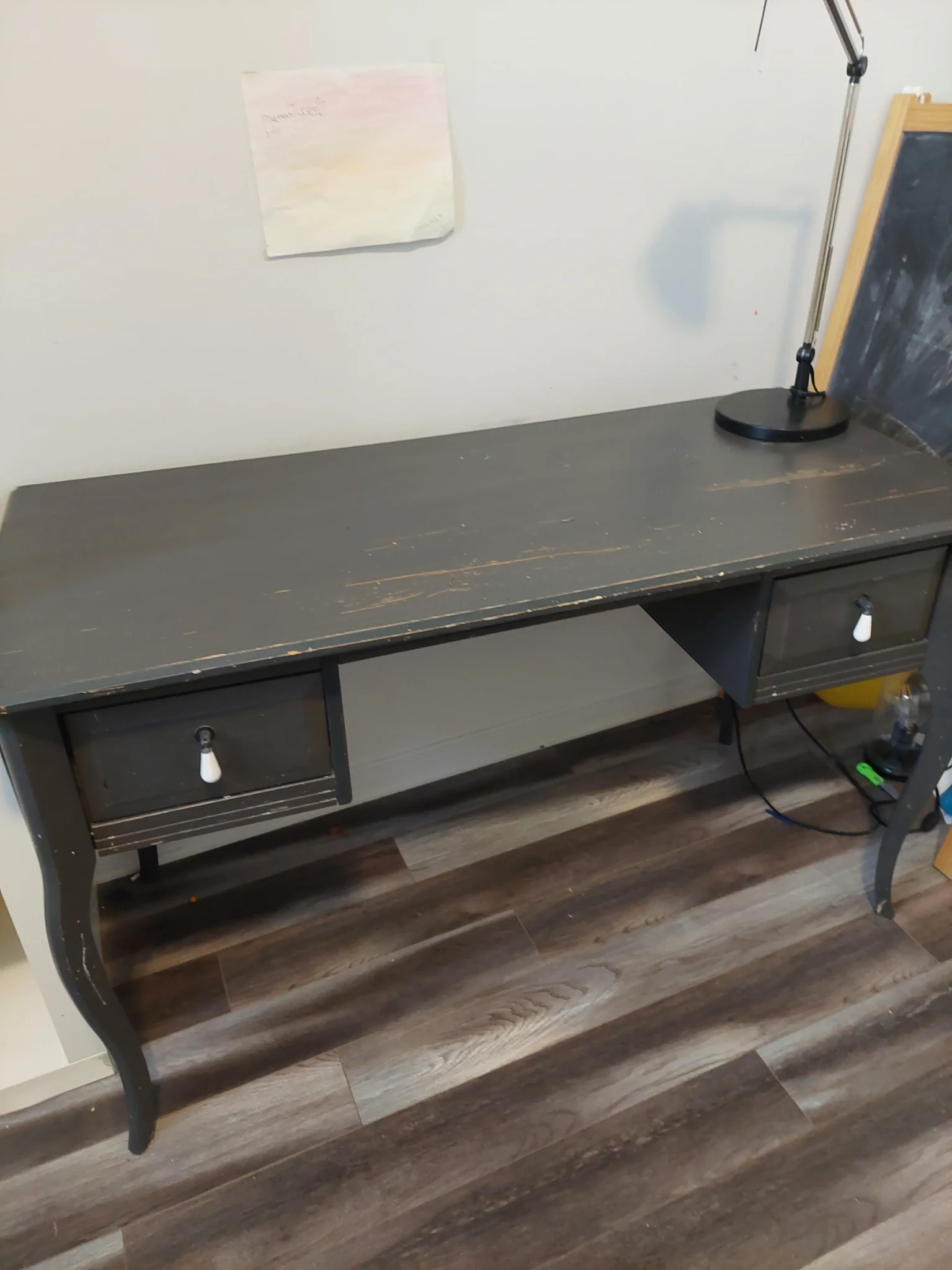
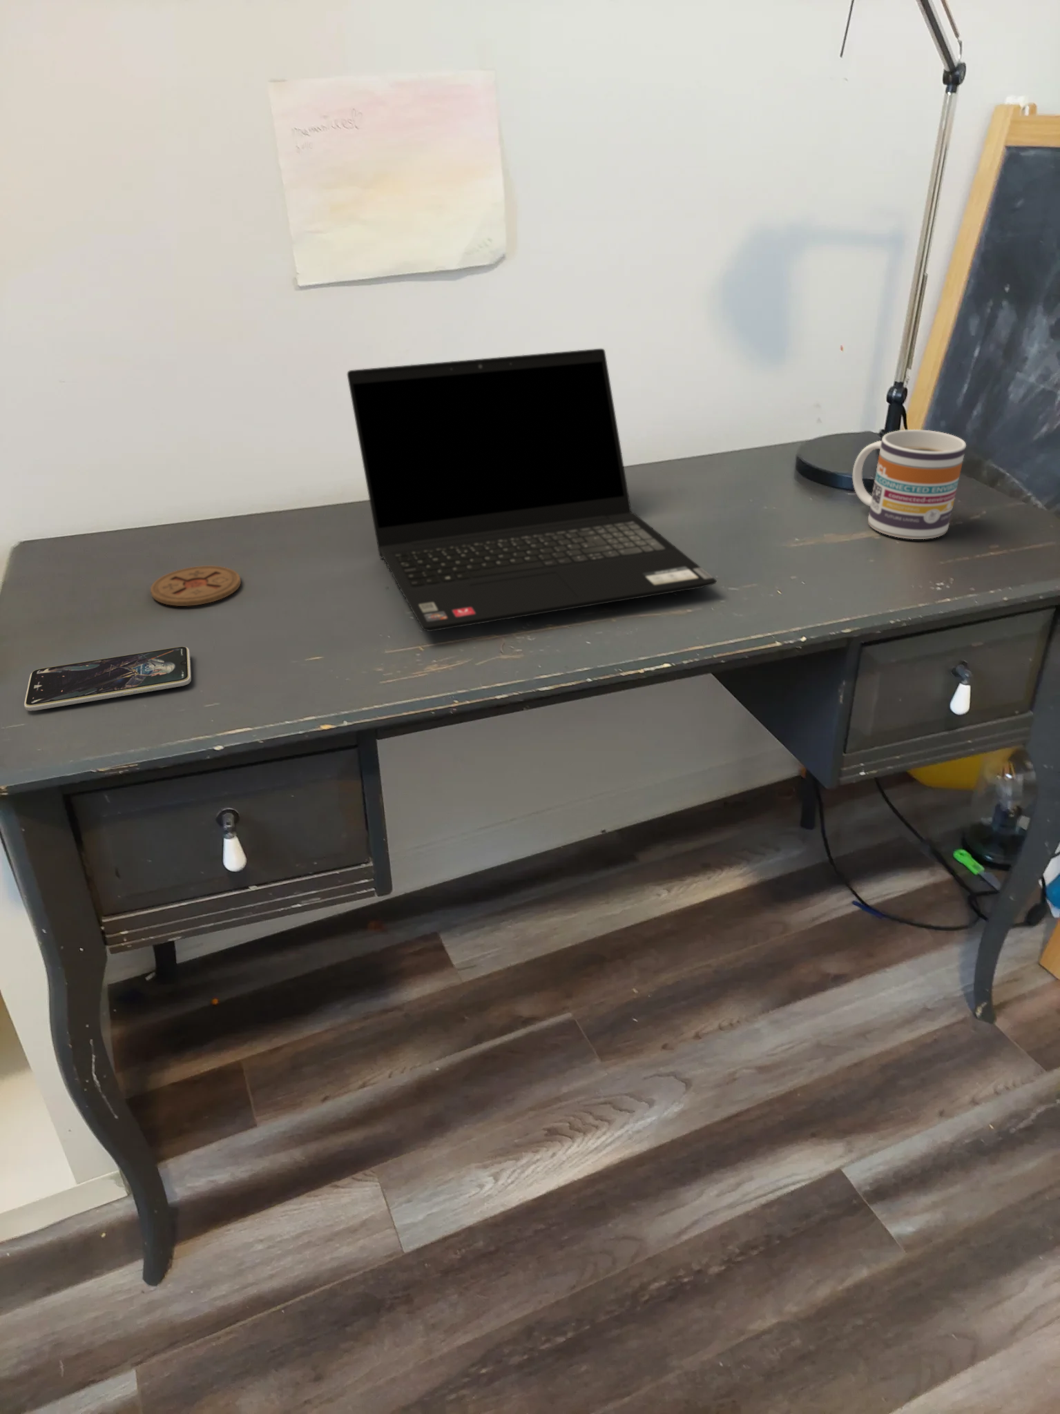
+ laptop computer (524, 478)
+ coaster (196, 585)
+ mug (909, 481)
+ smartphone (110, 677)
